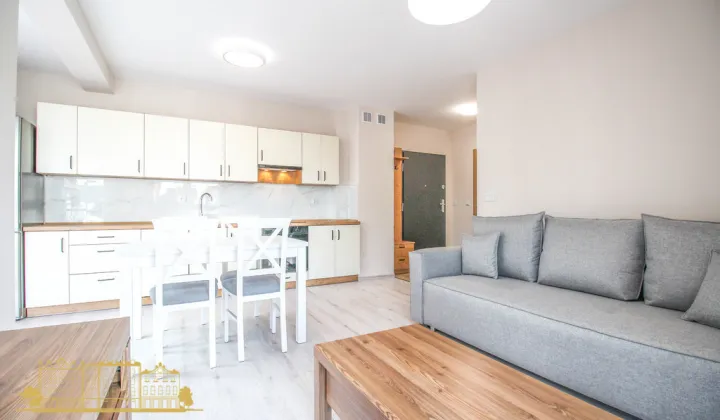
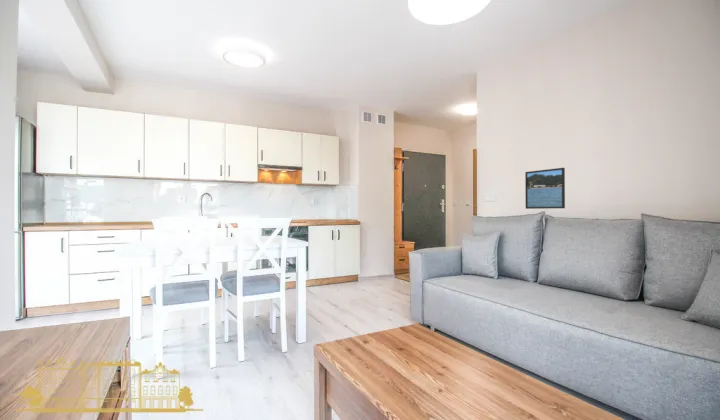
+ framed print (544, 189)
